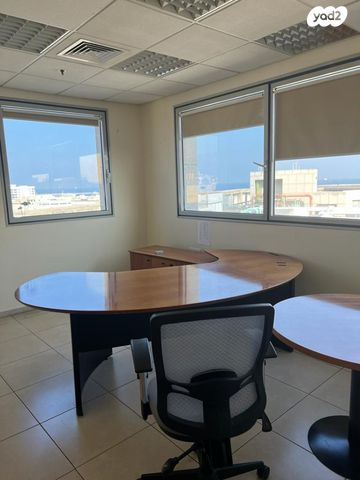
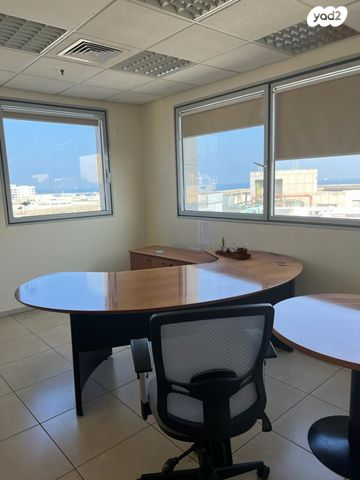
+ desk organizer (233, 248)
